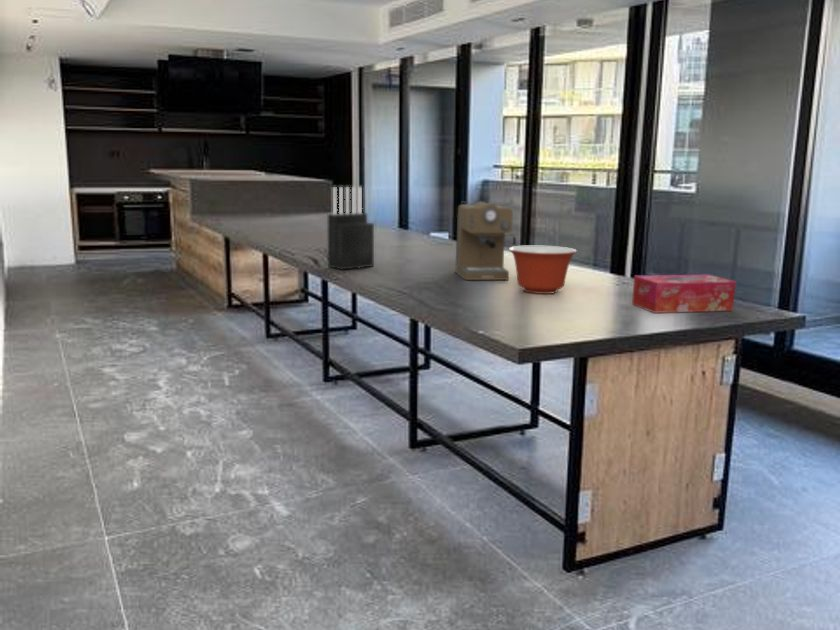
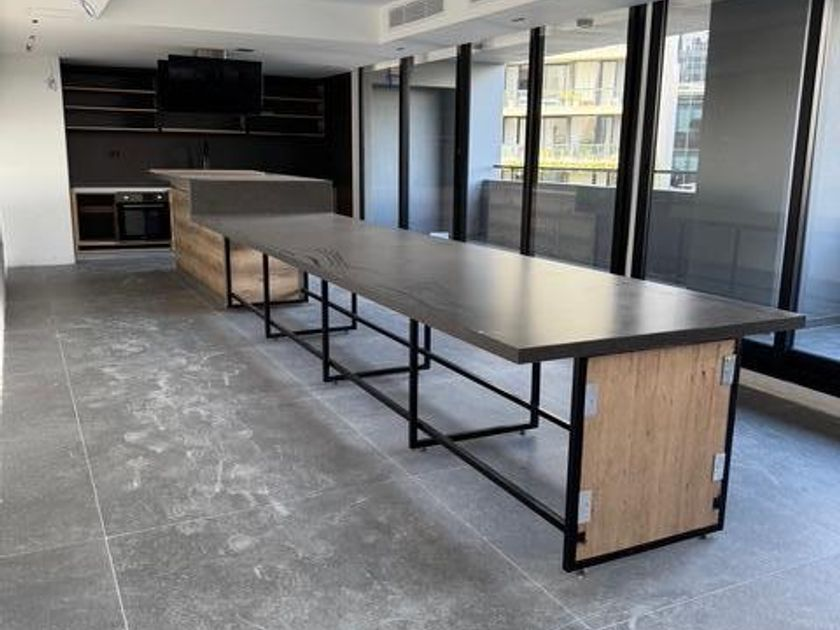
- coffee maker (487, 239)
- tissue box (682, 292)
- mixing bowl (541, 270)
- knife block (352, 227)
